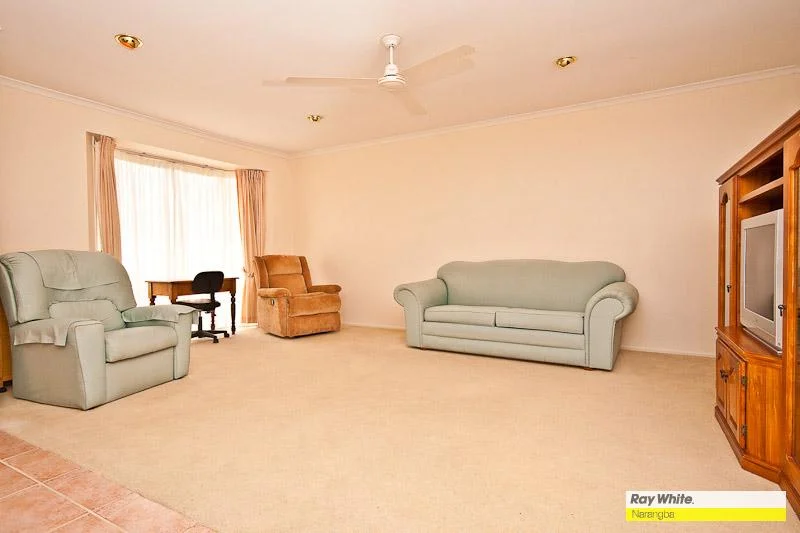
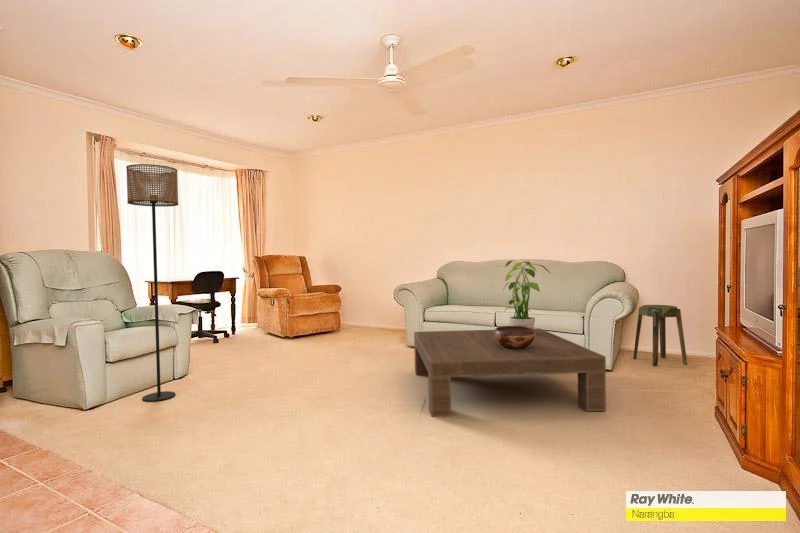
+ coffee table (495, 365)
+ potted plant (525, 295)
+ floor lamp (155, 283)
+ stool (658, 333)
+ decorative bowl (514, 337)
